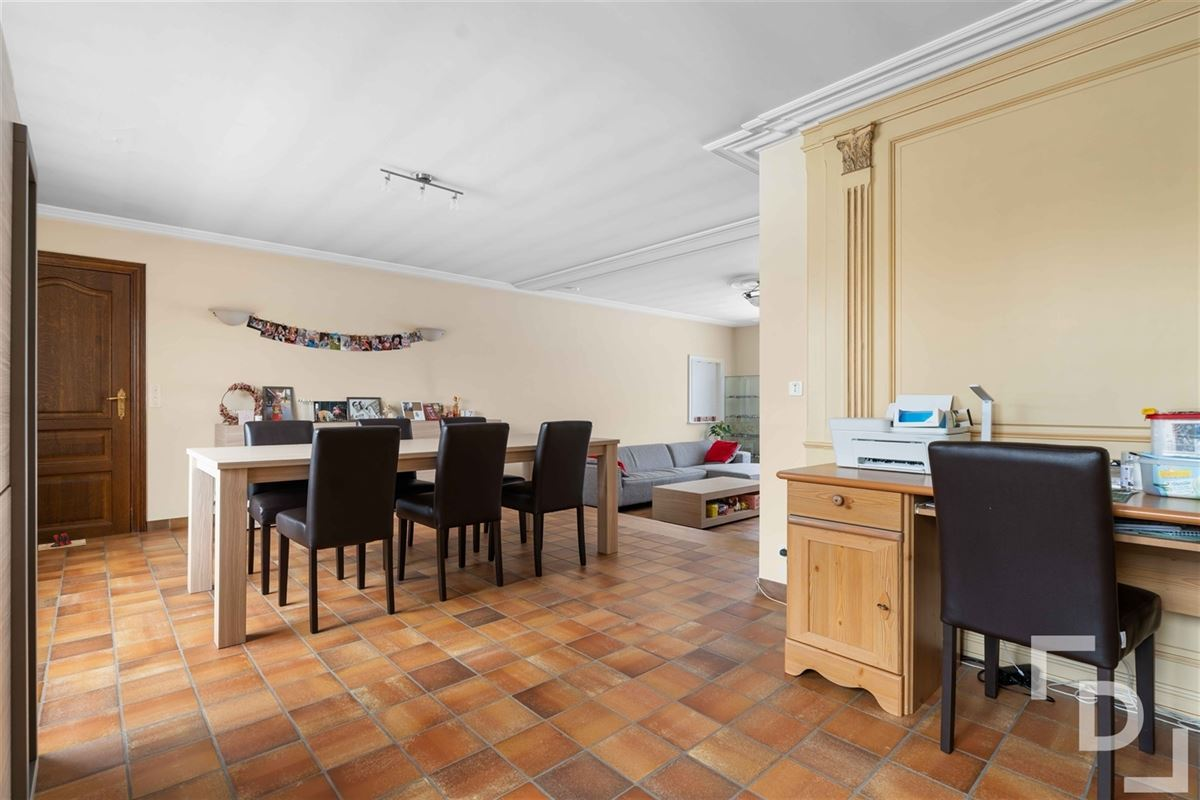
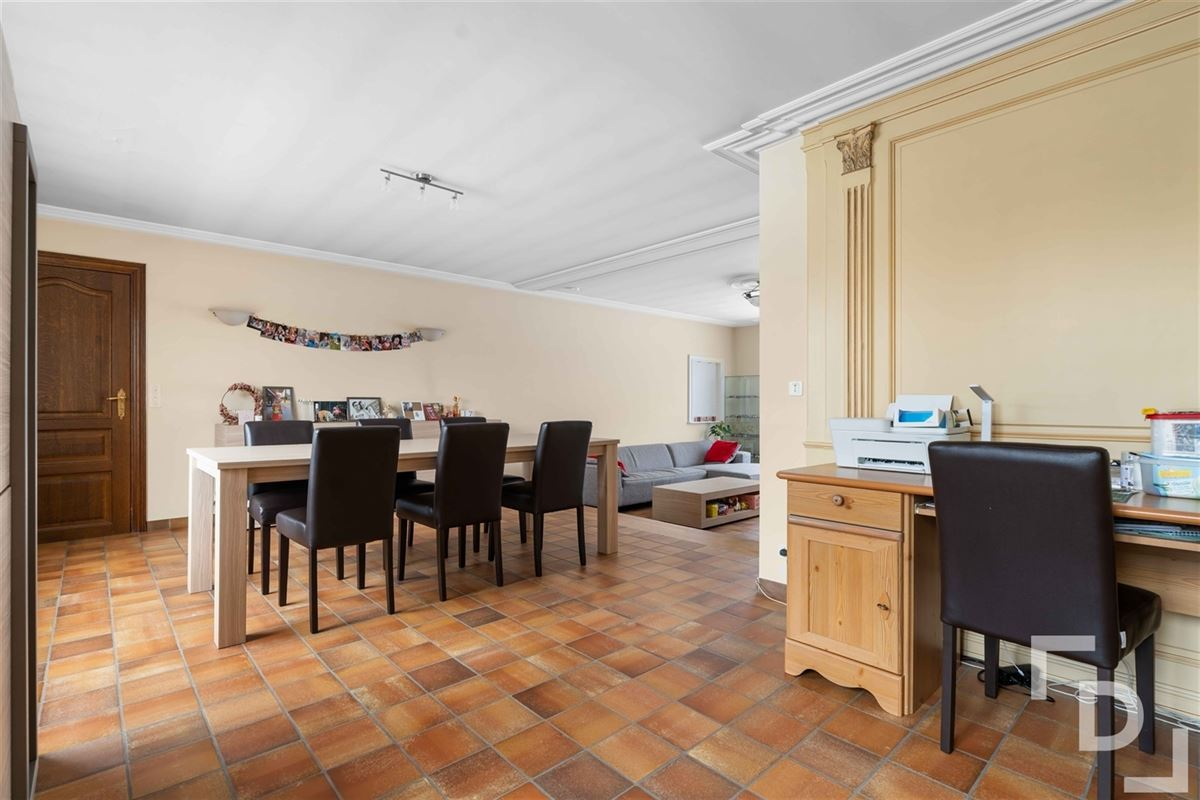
- slippers (62, 539)
